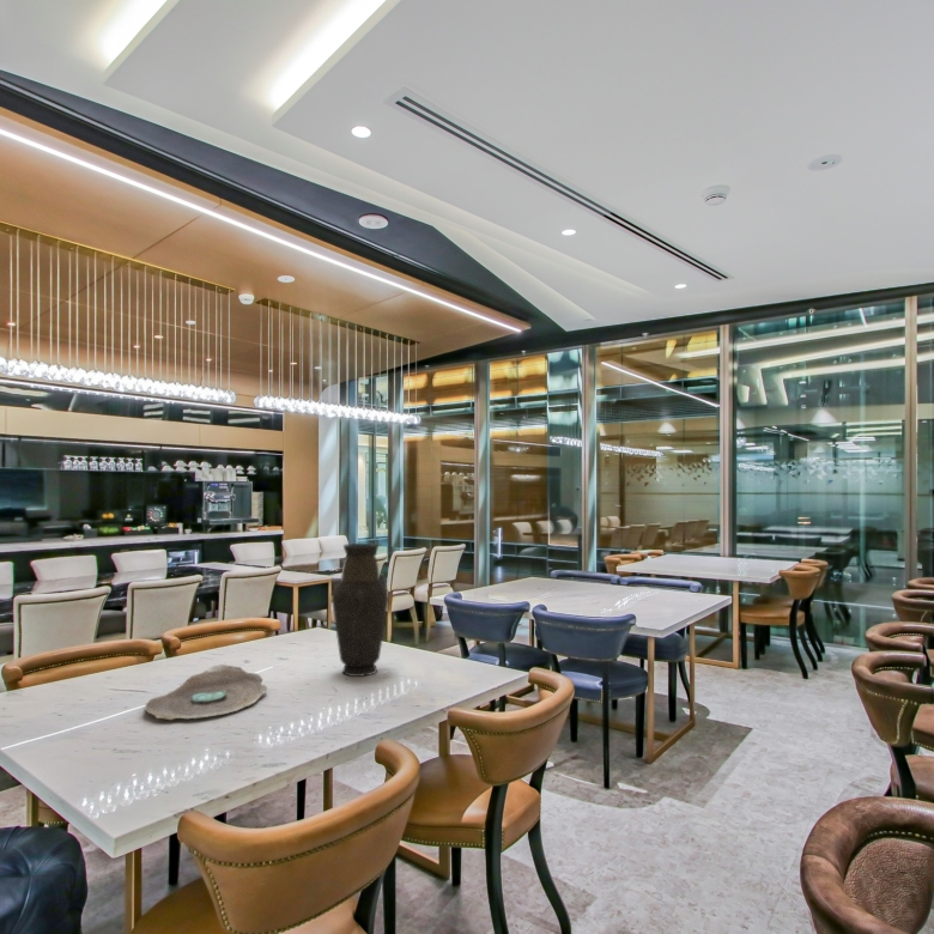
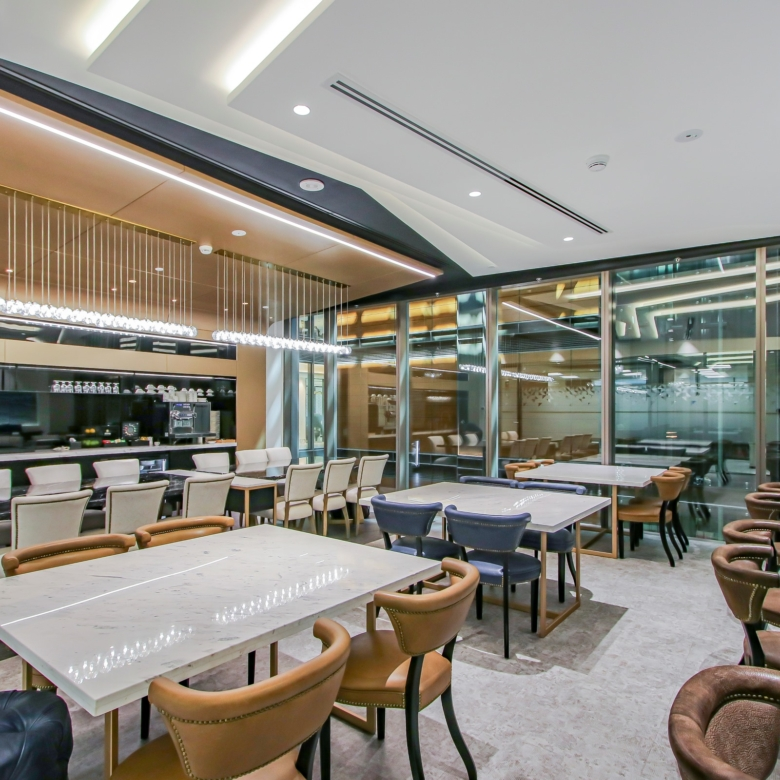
- decorative bowl (208, 691)
- vase (359, 607)
